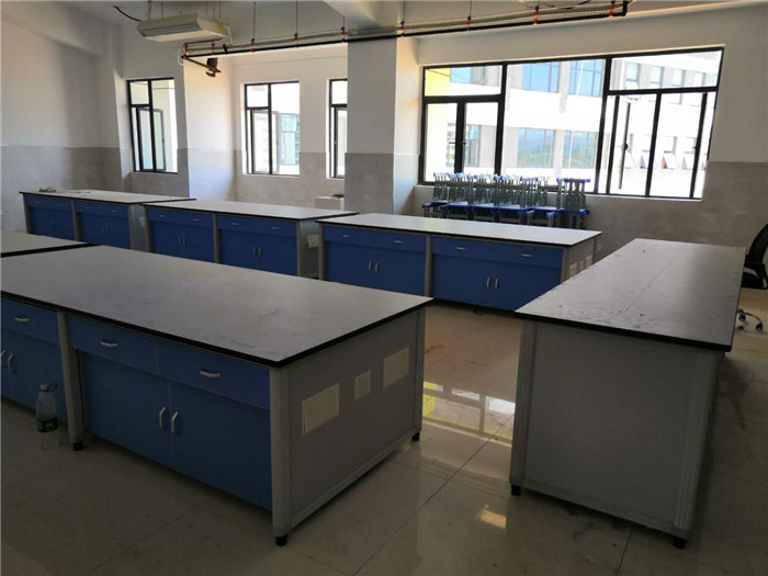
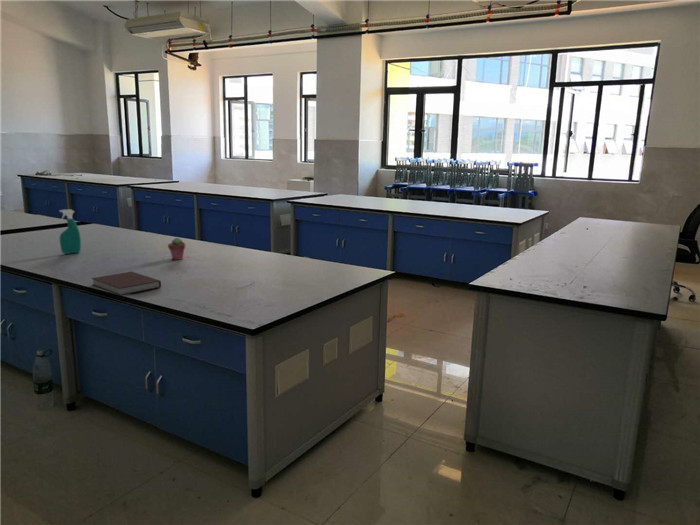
+ potted succulent (177, 248)
+ notebook (126, 282)
+ spray bottle (69, 231)
